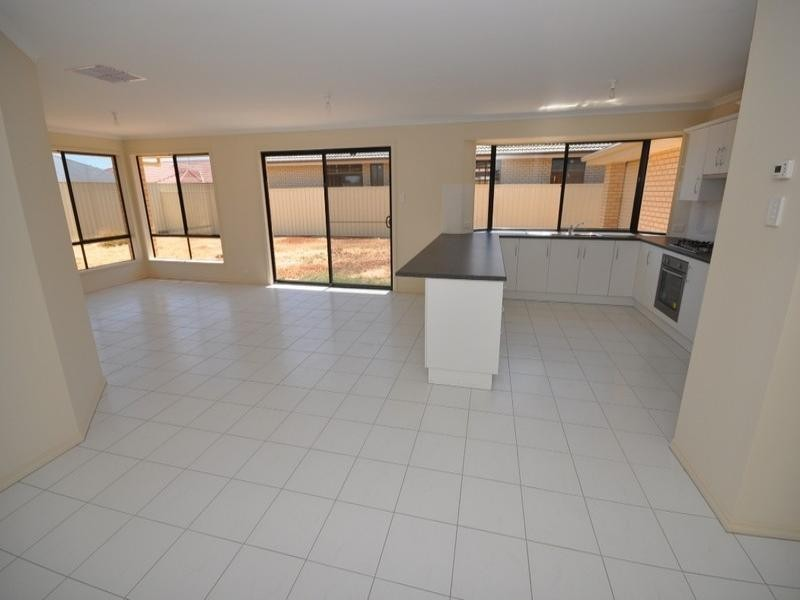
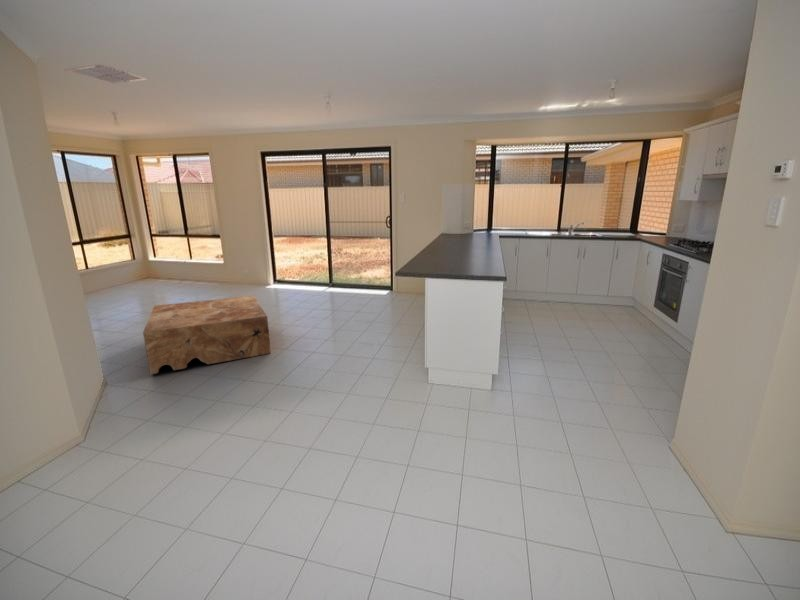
+ coffee table (210, 328)
